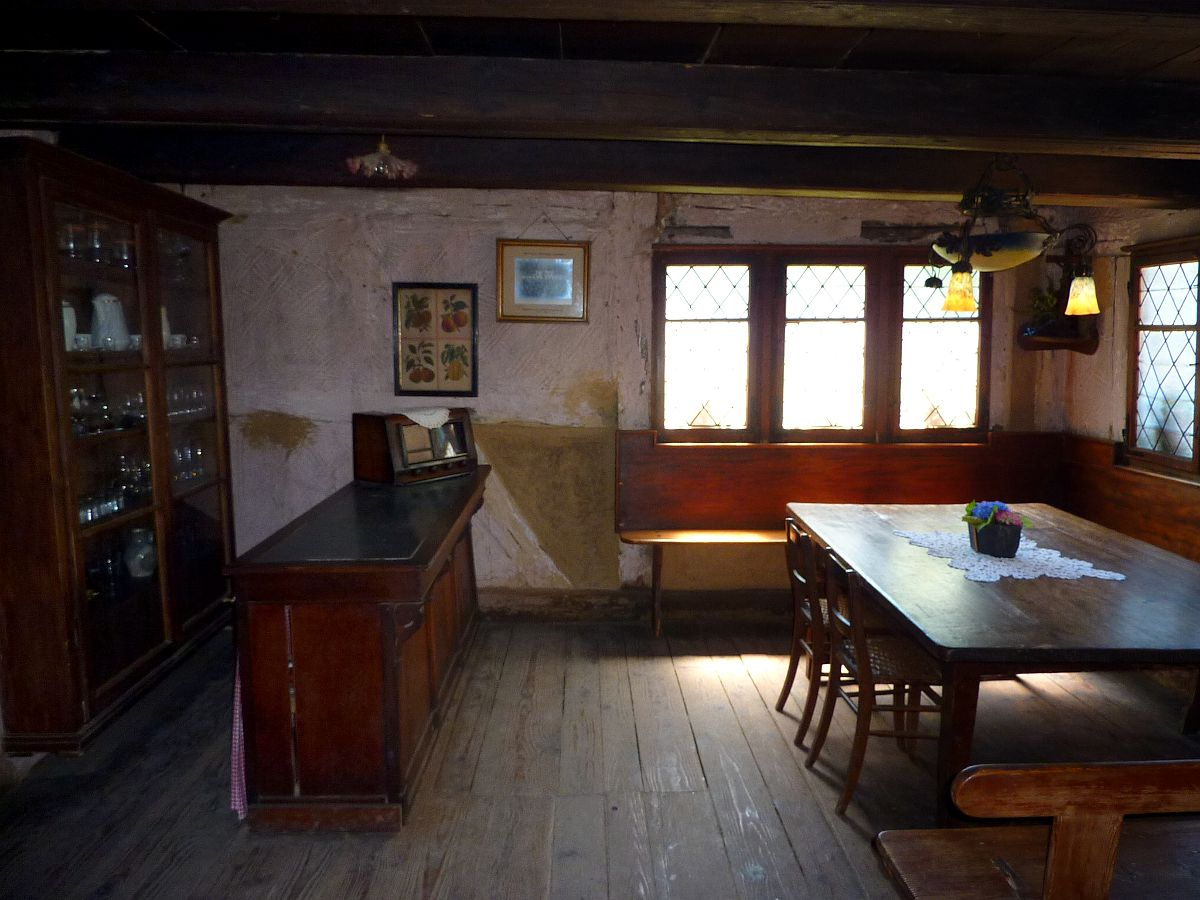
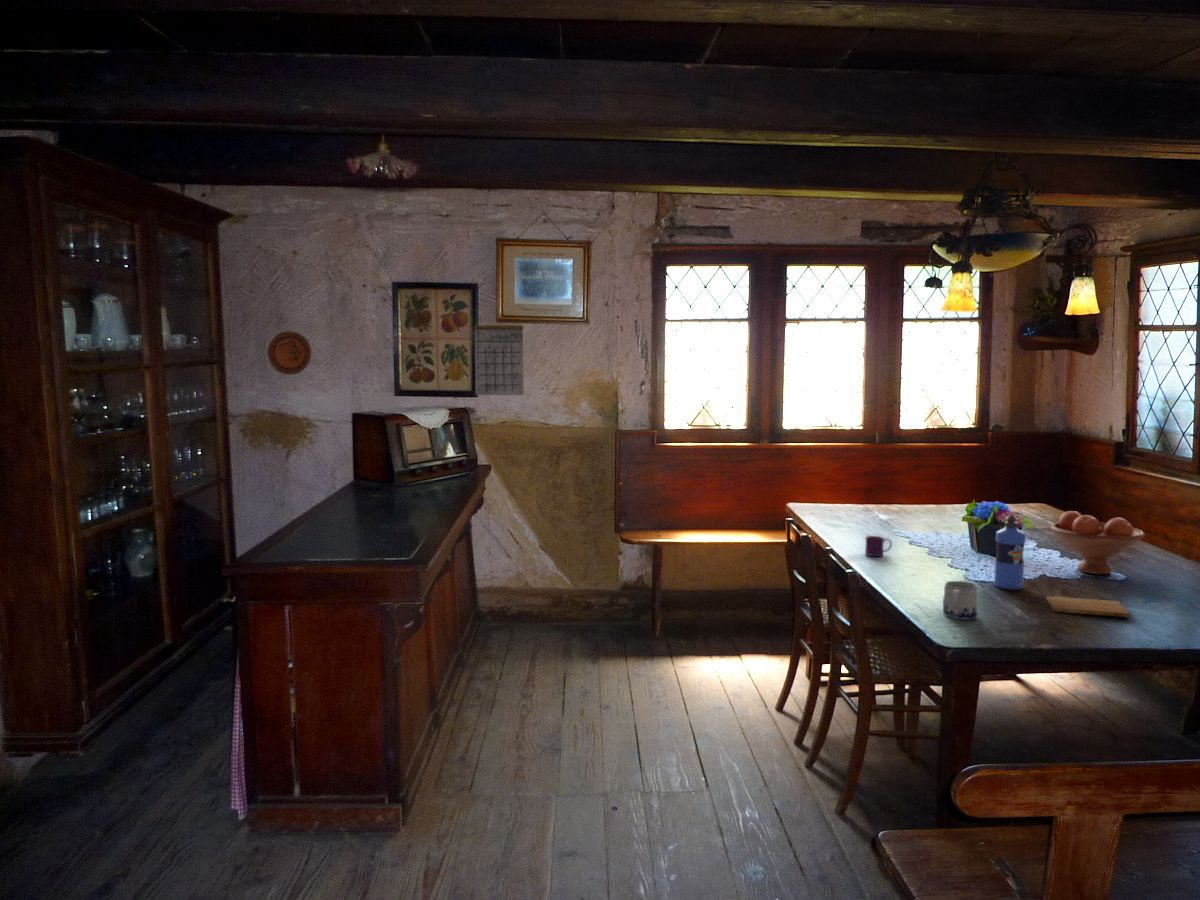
+ mug (878, 546)
+ calendar (499, 352)
+ cutting board (1086, 606)
+ water bottle (1010, 551)
+ fruit bowl (1096, 542)
+ decorative plate (289, 353)
+ mug (960, 600)
